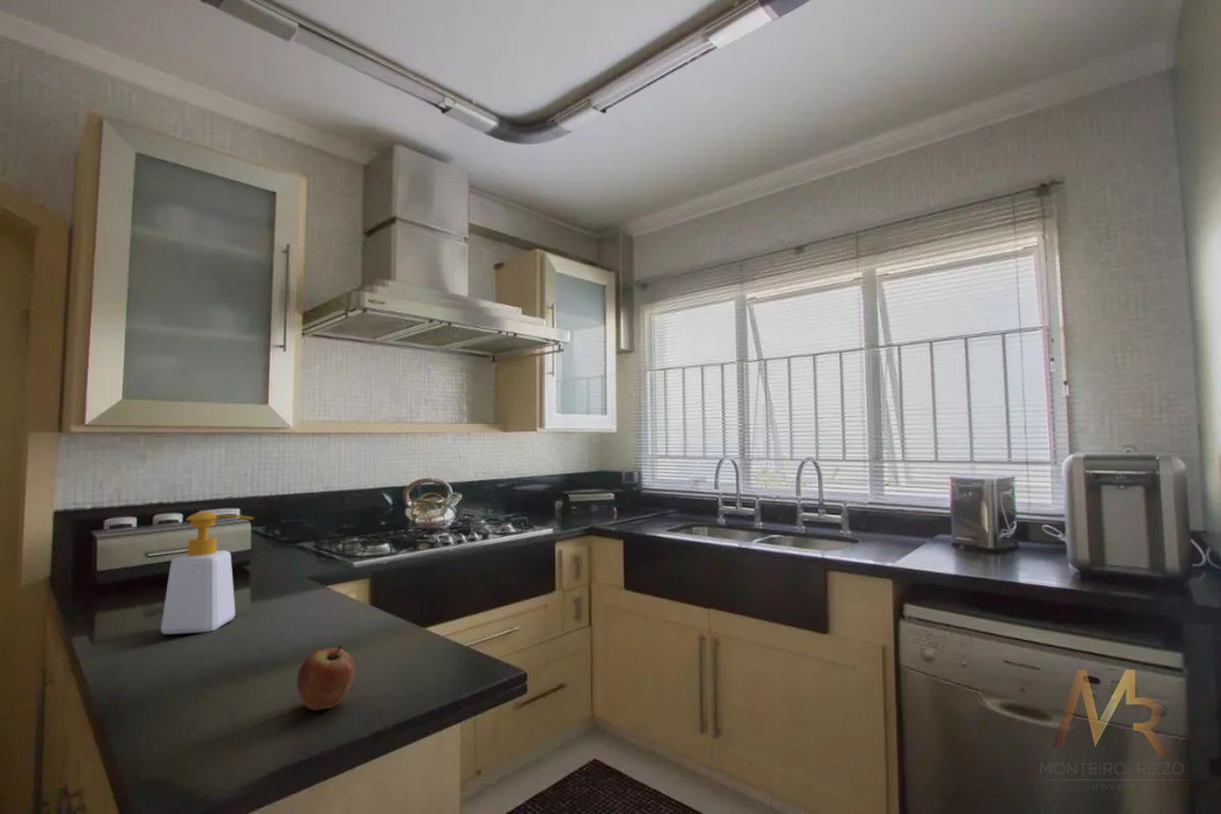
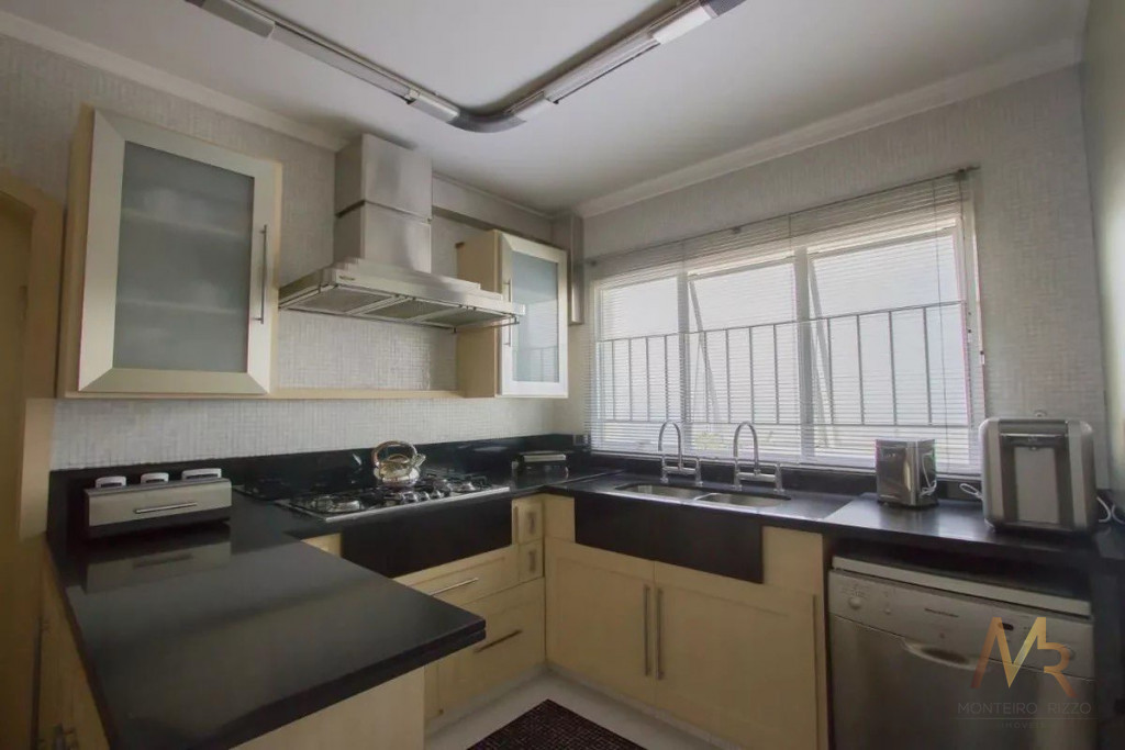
- fruit (327, 675)
- soap bottle (213, 568)
